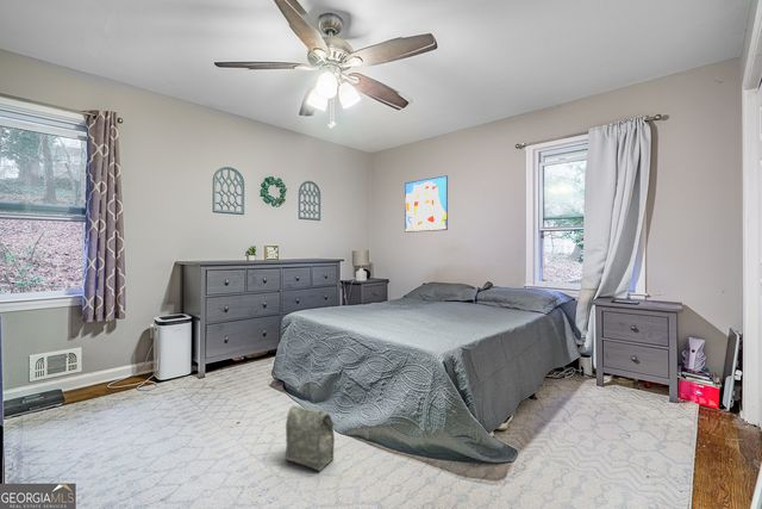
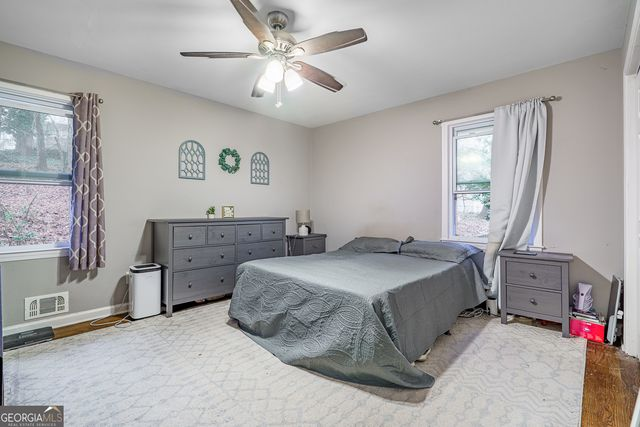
- bag (310, 433)
- wall art (425, 205)
